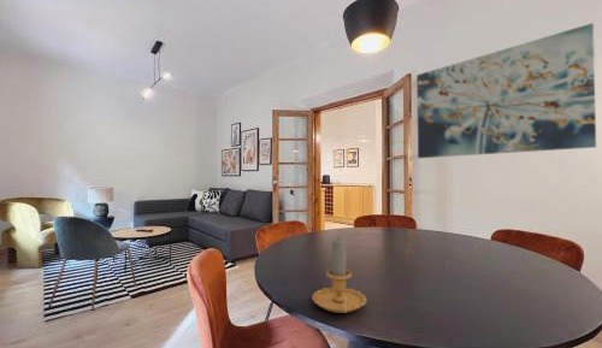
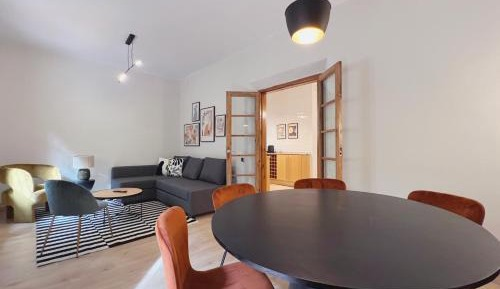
- candle (340, 272)
- wall art (489, 104)
